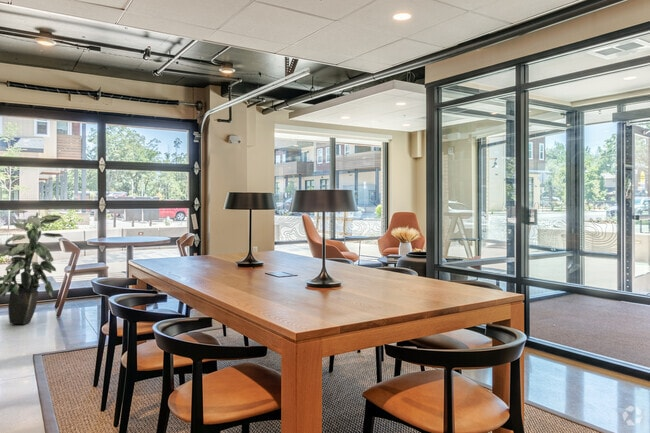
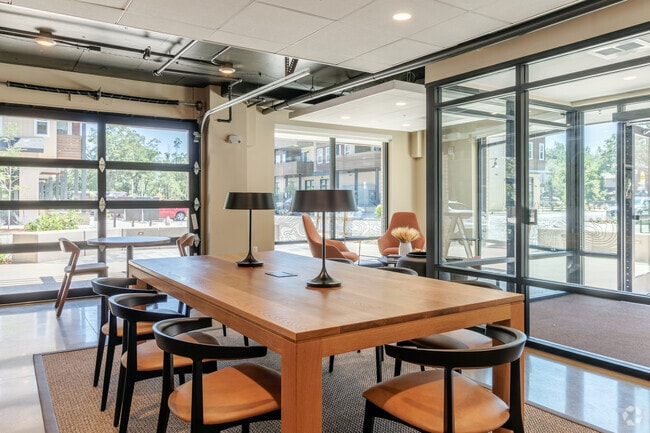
- indoor plant (27, 266)
